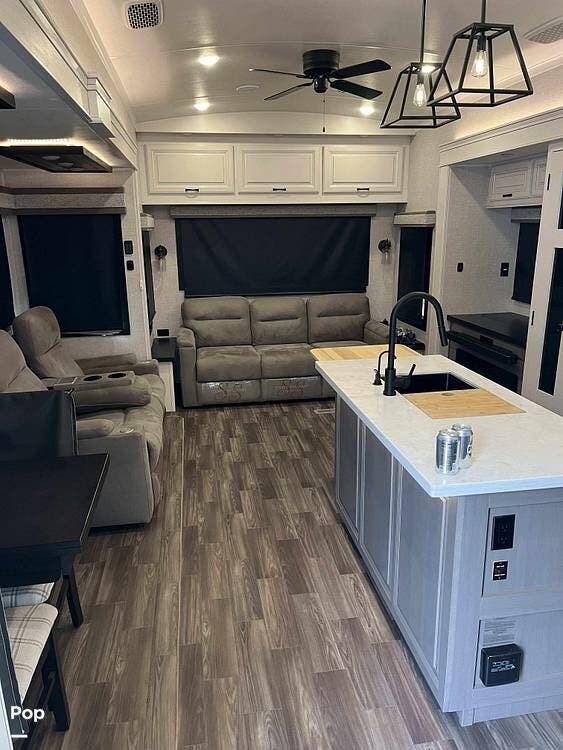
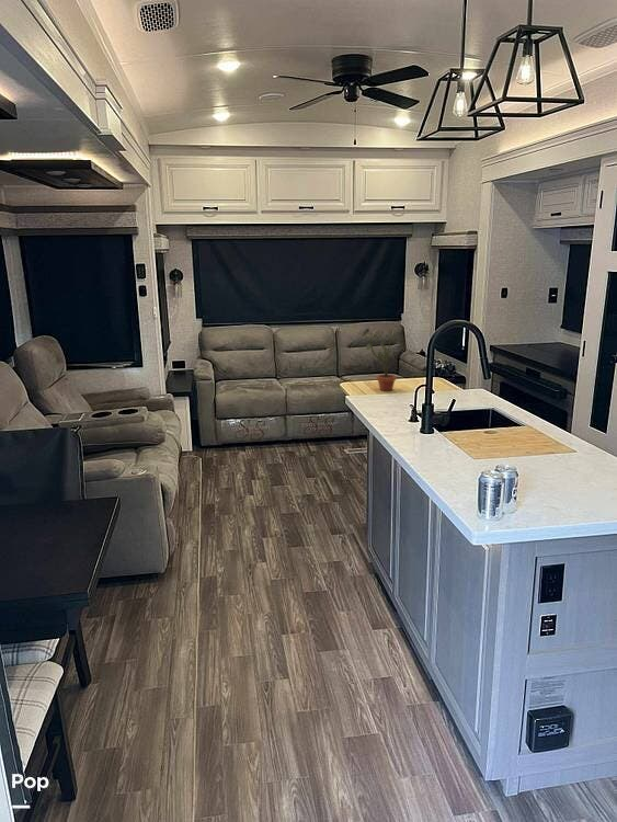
+ potted plant (382, 357)
